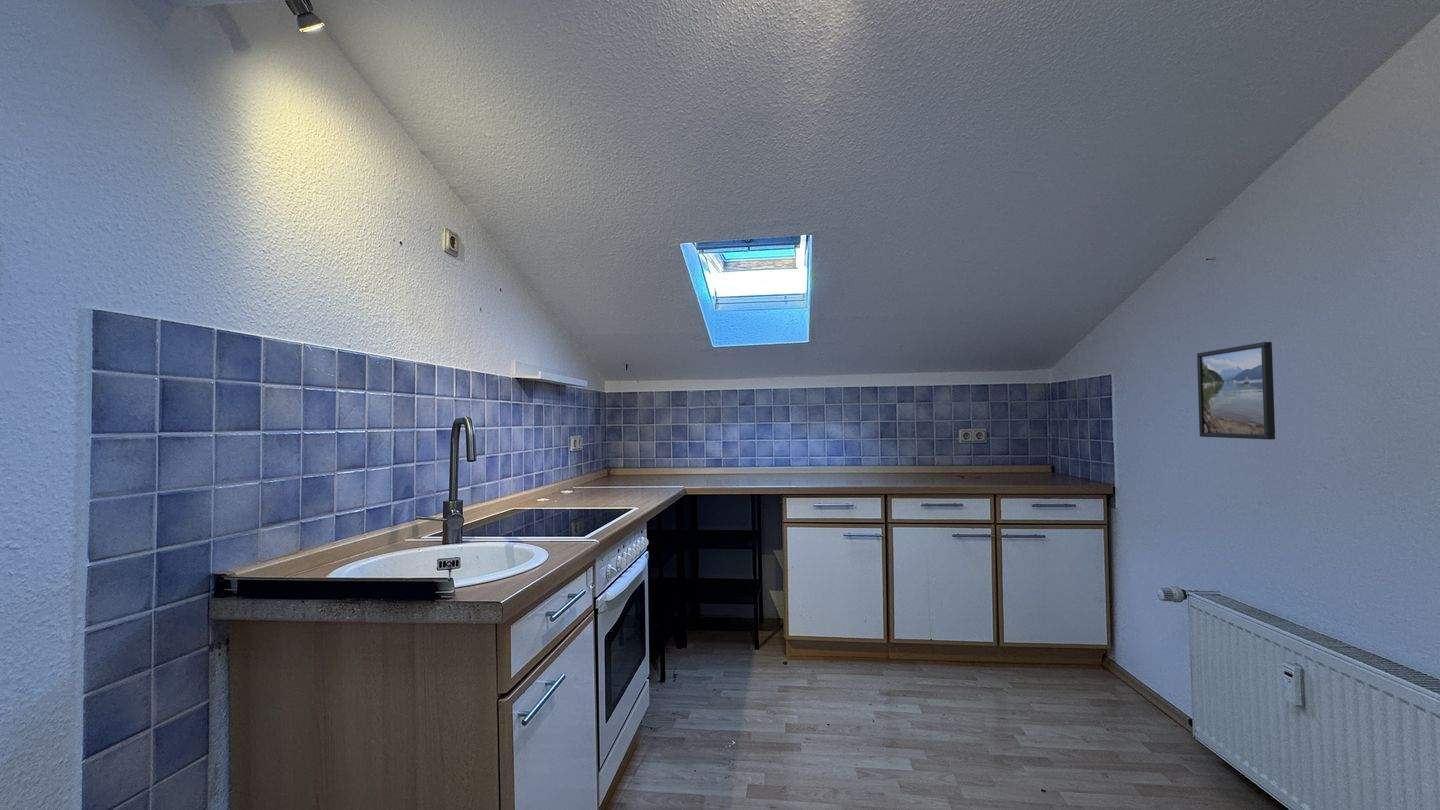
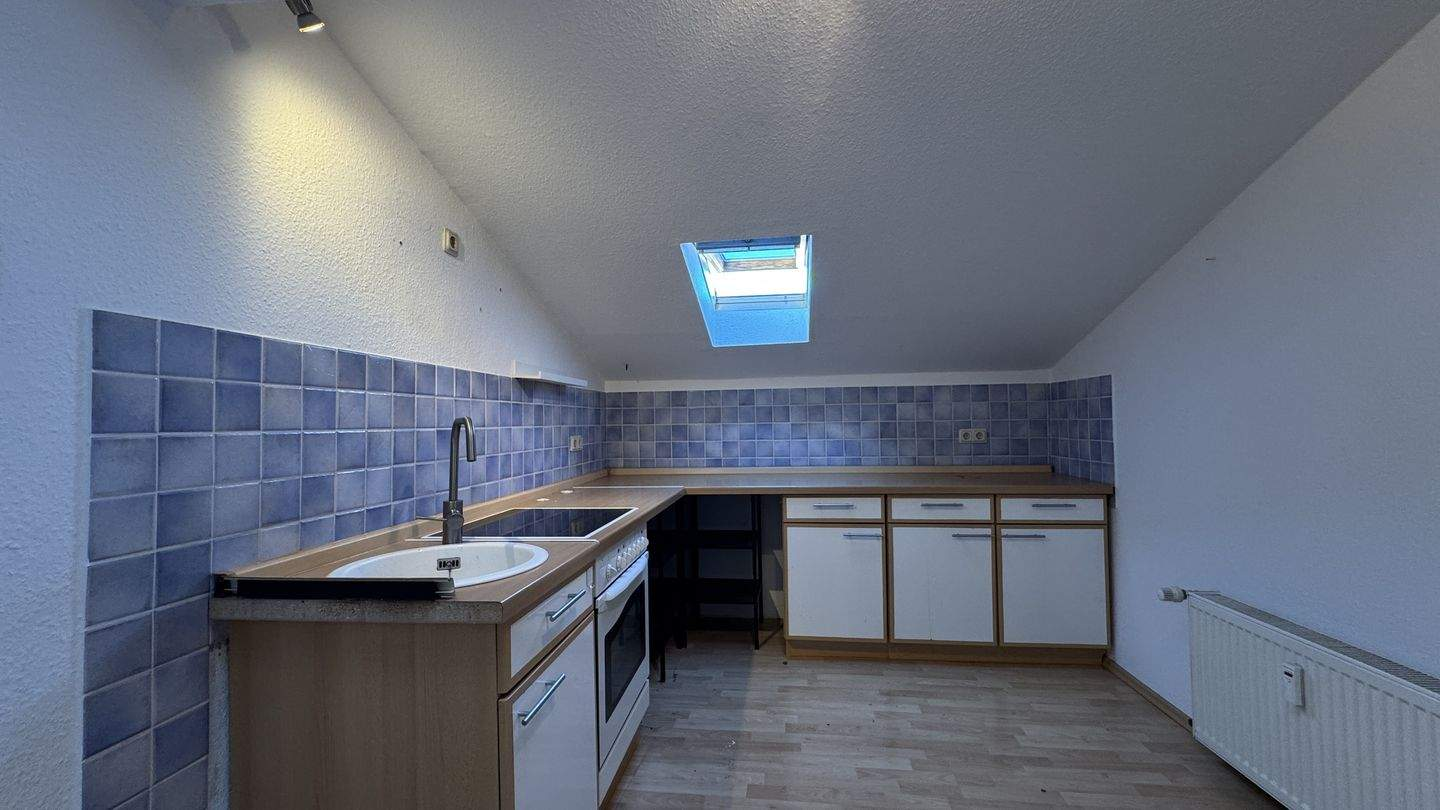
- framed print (1232, 392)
